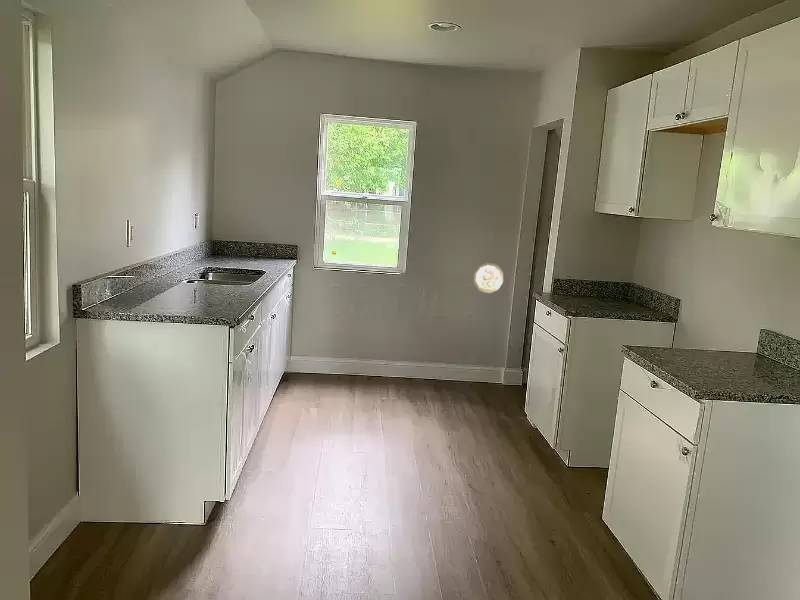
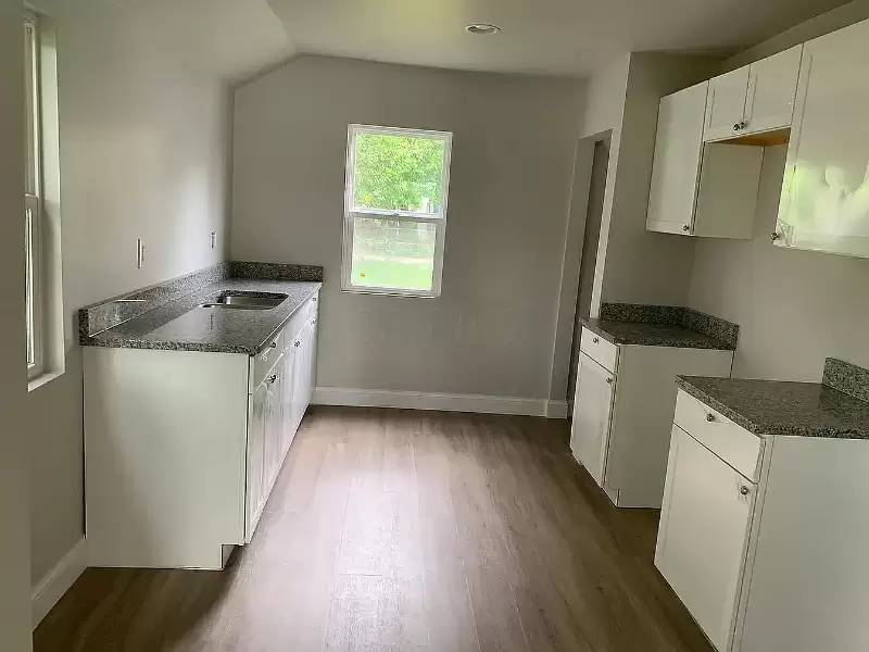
- decorative plate (488, 277)
